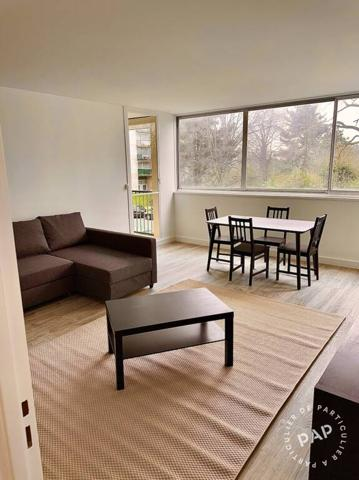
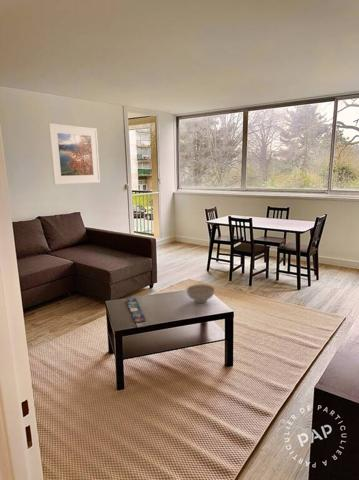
+ decorative bowl (200, 295)
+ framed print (76, 155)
+ book (136, 311)
